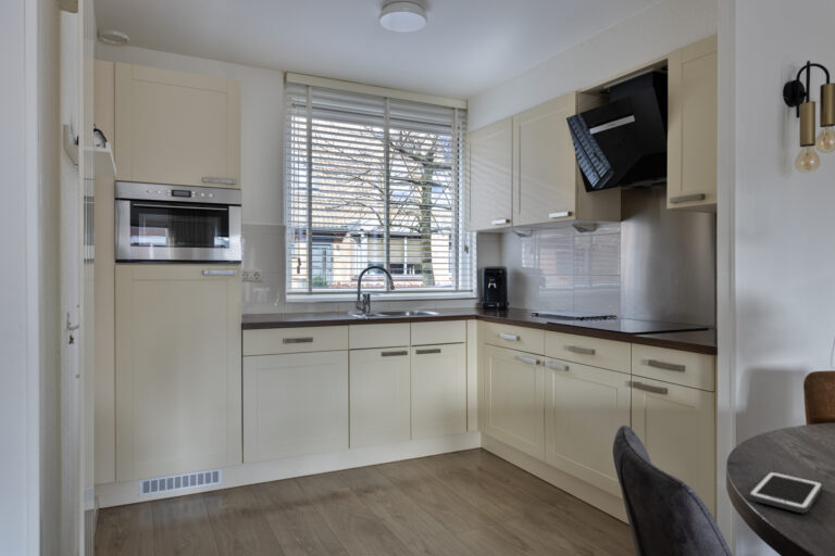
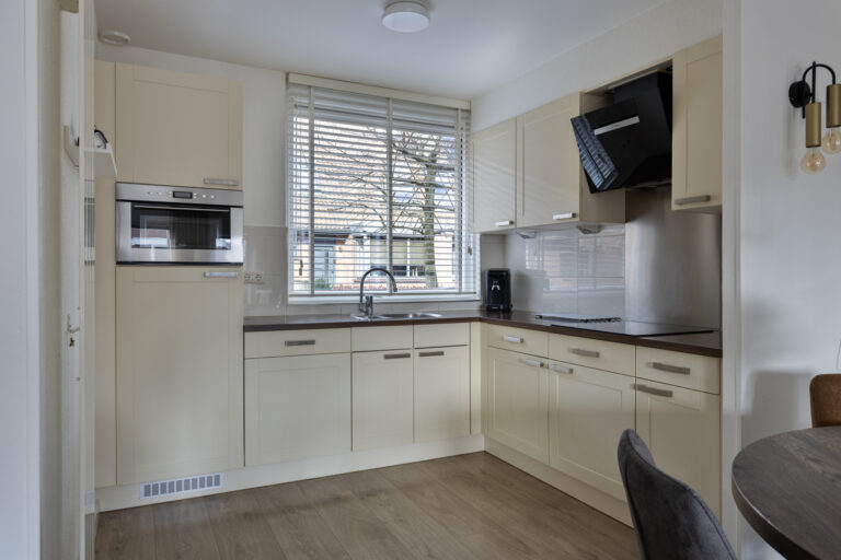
- cell phone (786, 491)
